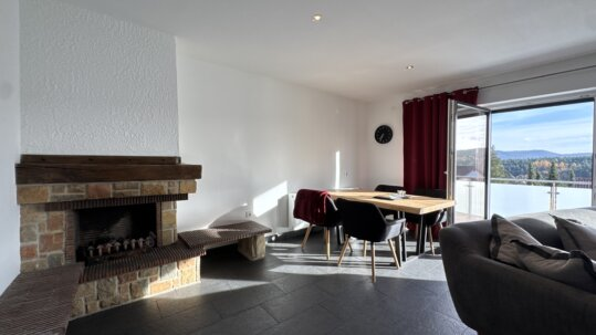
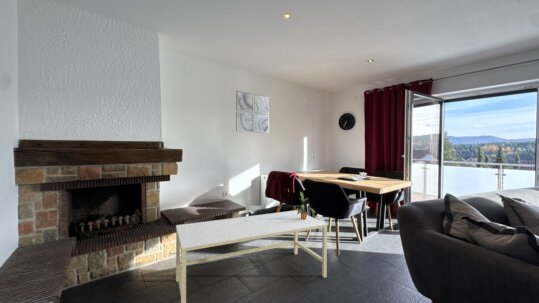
+ coffee table (252, 251)
+ potted plant (303, 204)
+ wall art (253, 112)
